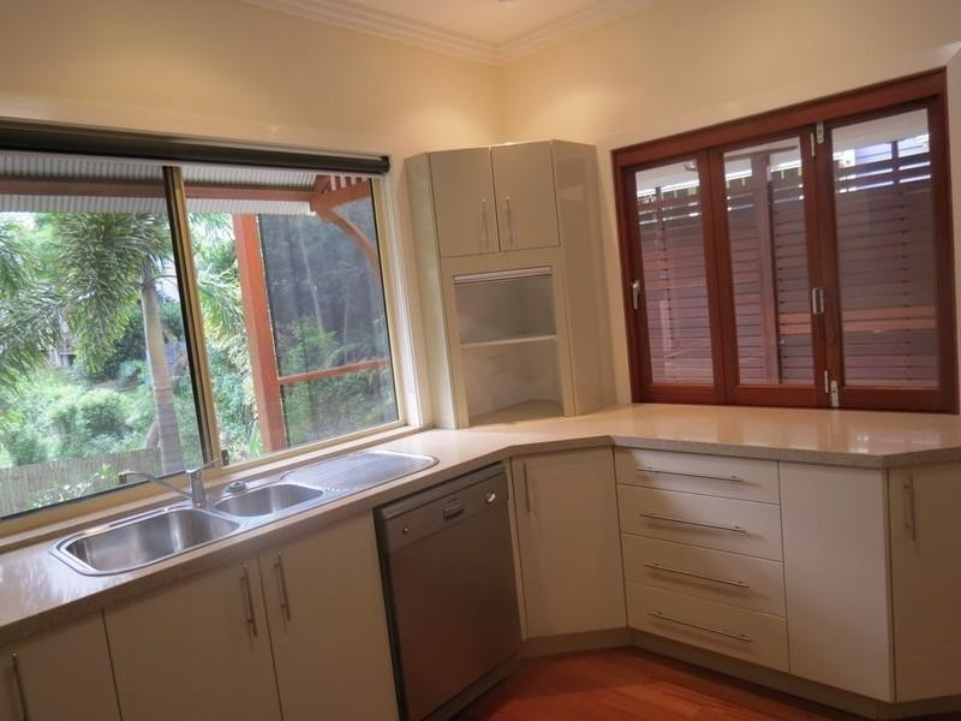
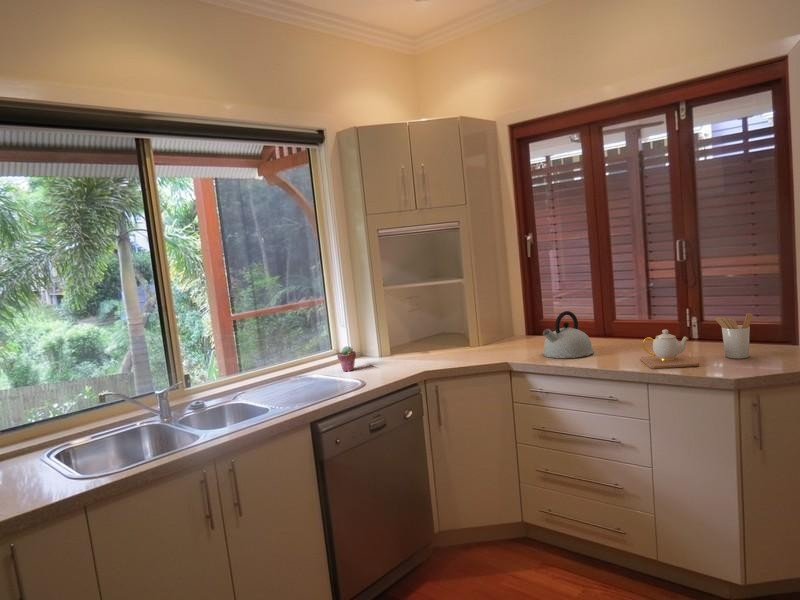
+ kettle (564, 332)
+ potted succulent (347, 358)
+ utensil holder (733, 335)
+ teapot (667, 346)
